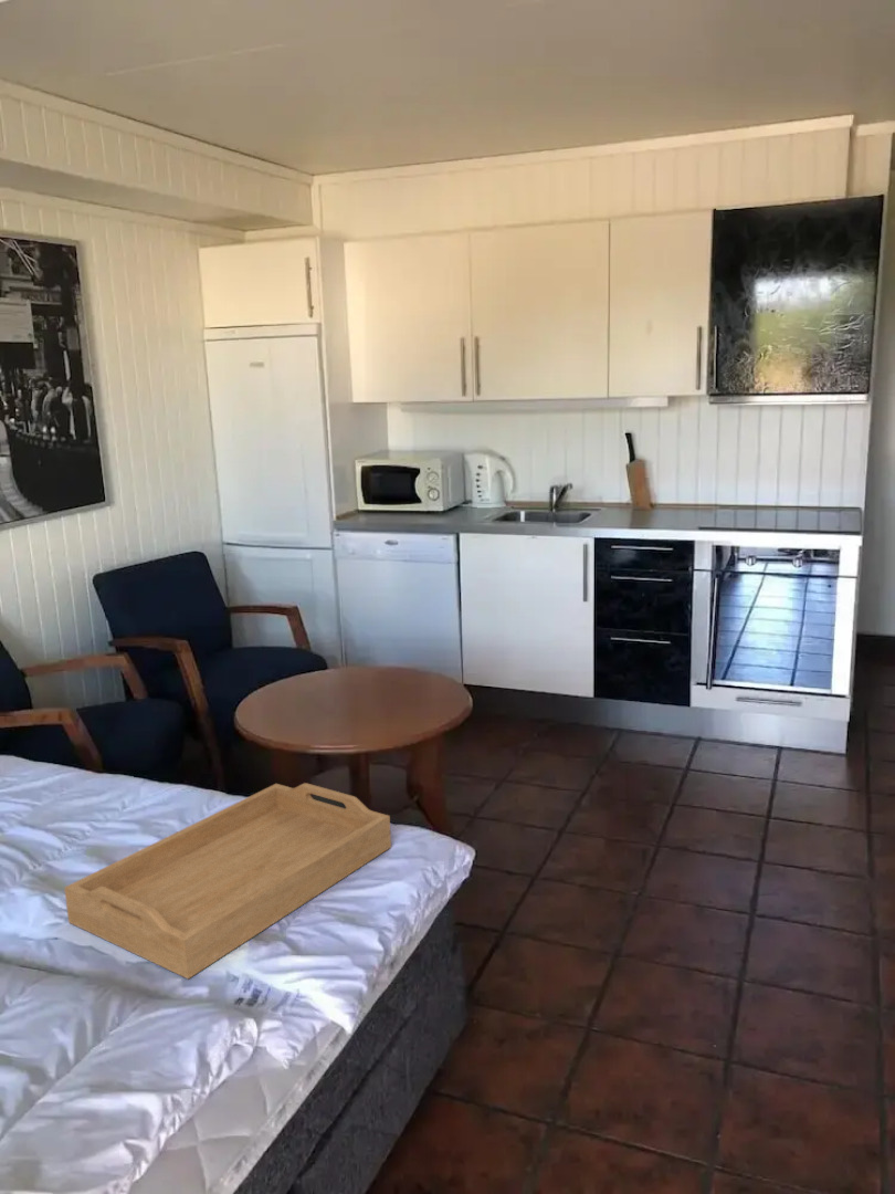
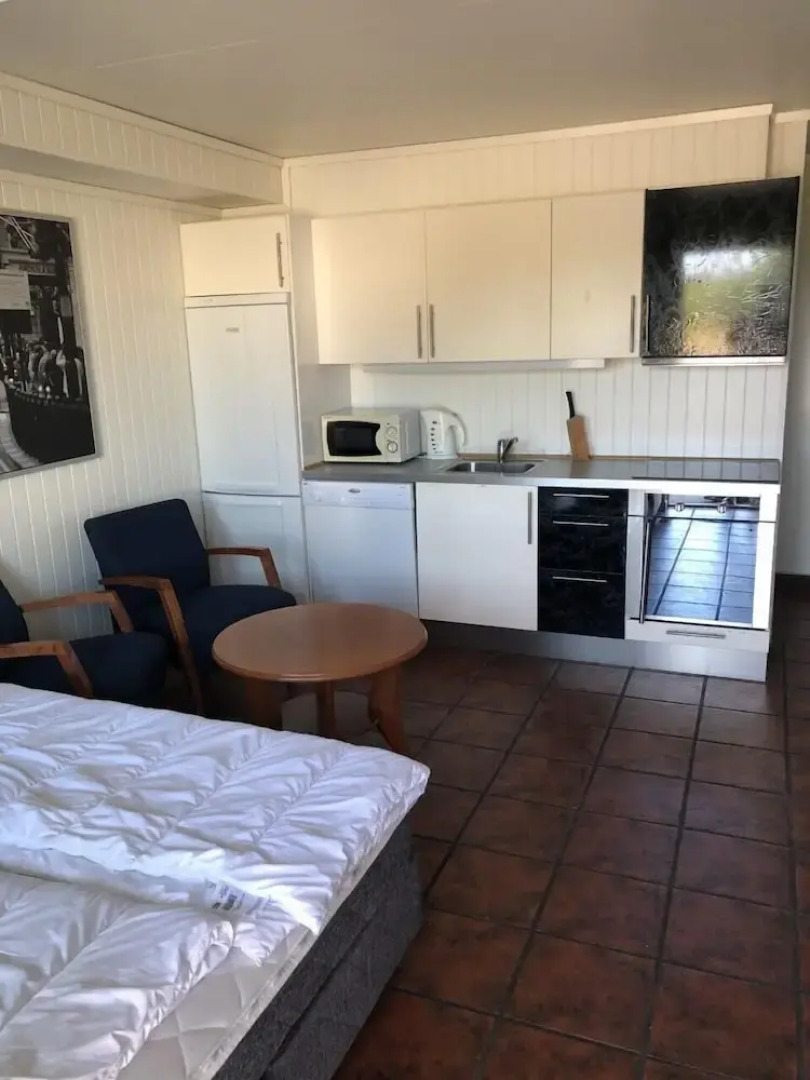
- serving tray (238, 860)
